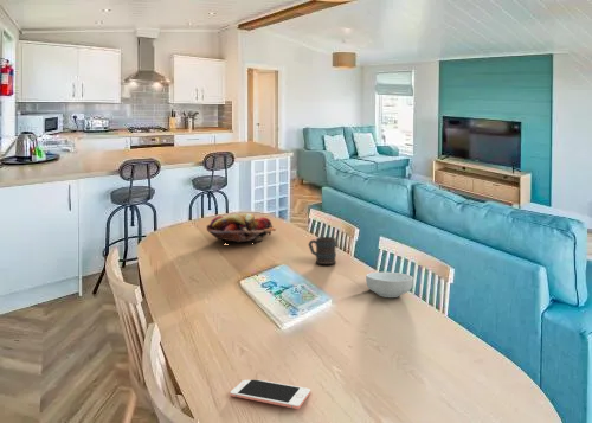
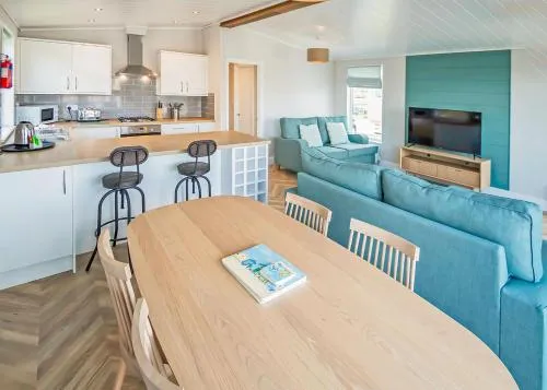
- mug (323, 249)
- cereal bowl (388, 284)
- fruit basket (242, 227)
- cell phone (270, 392)
